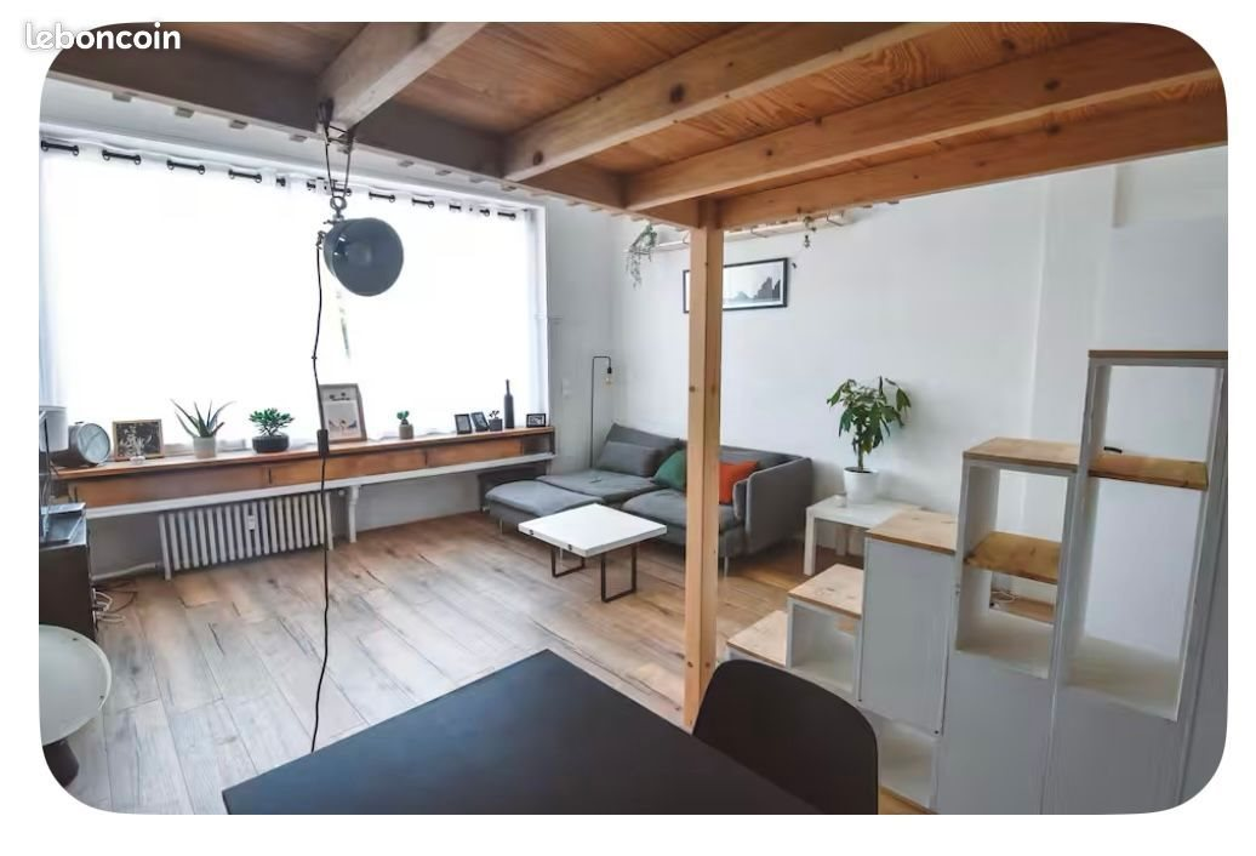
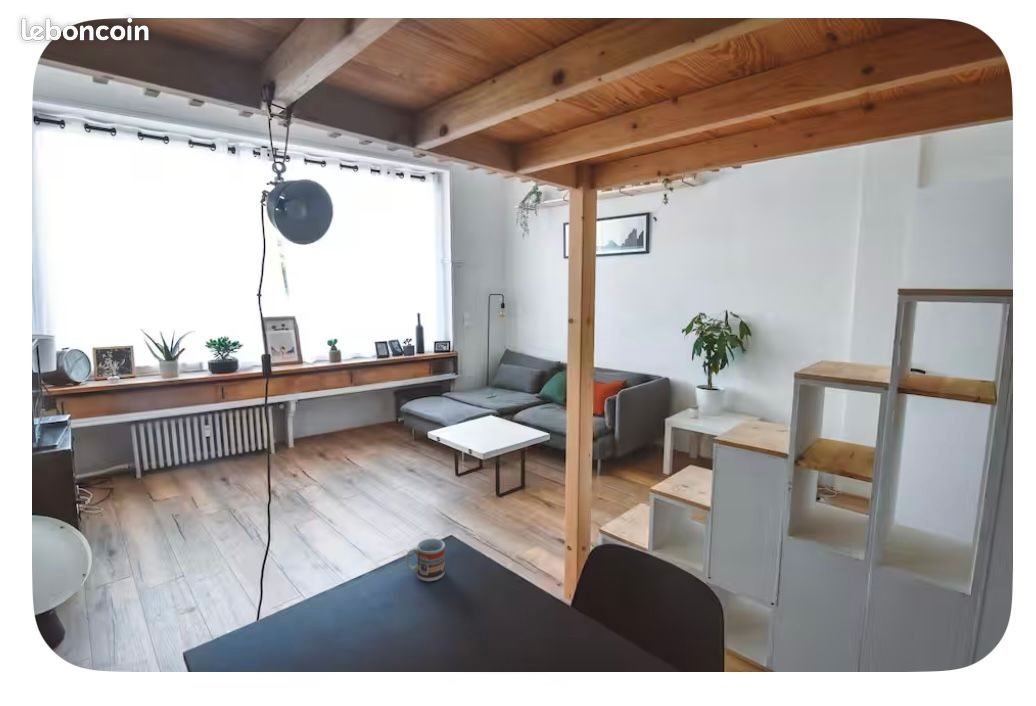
+ cup (425, 559)
